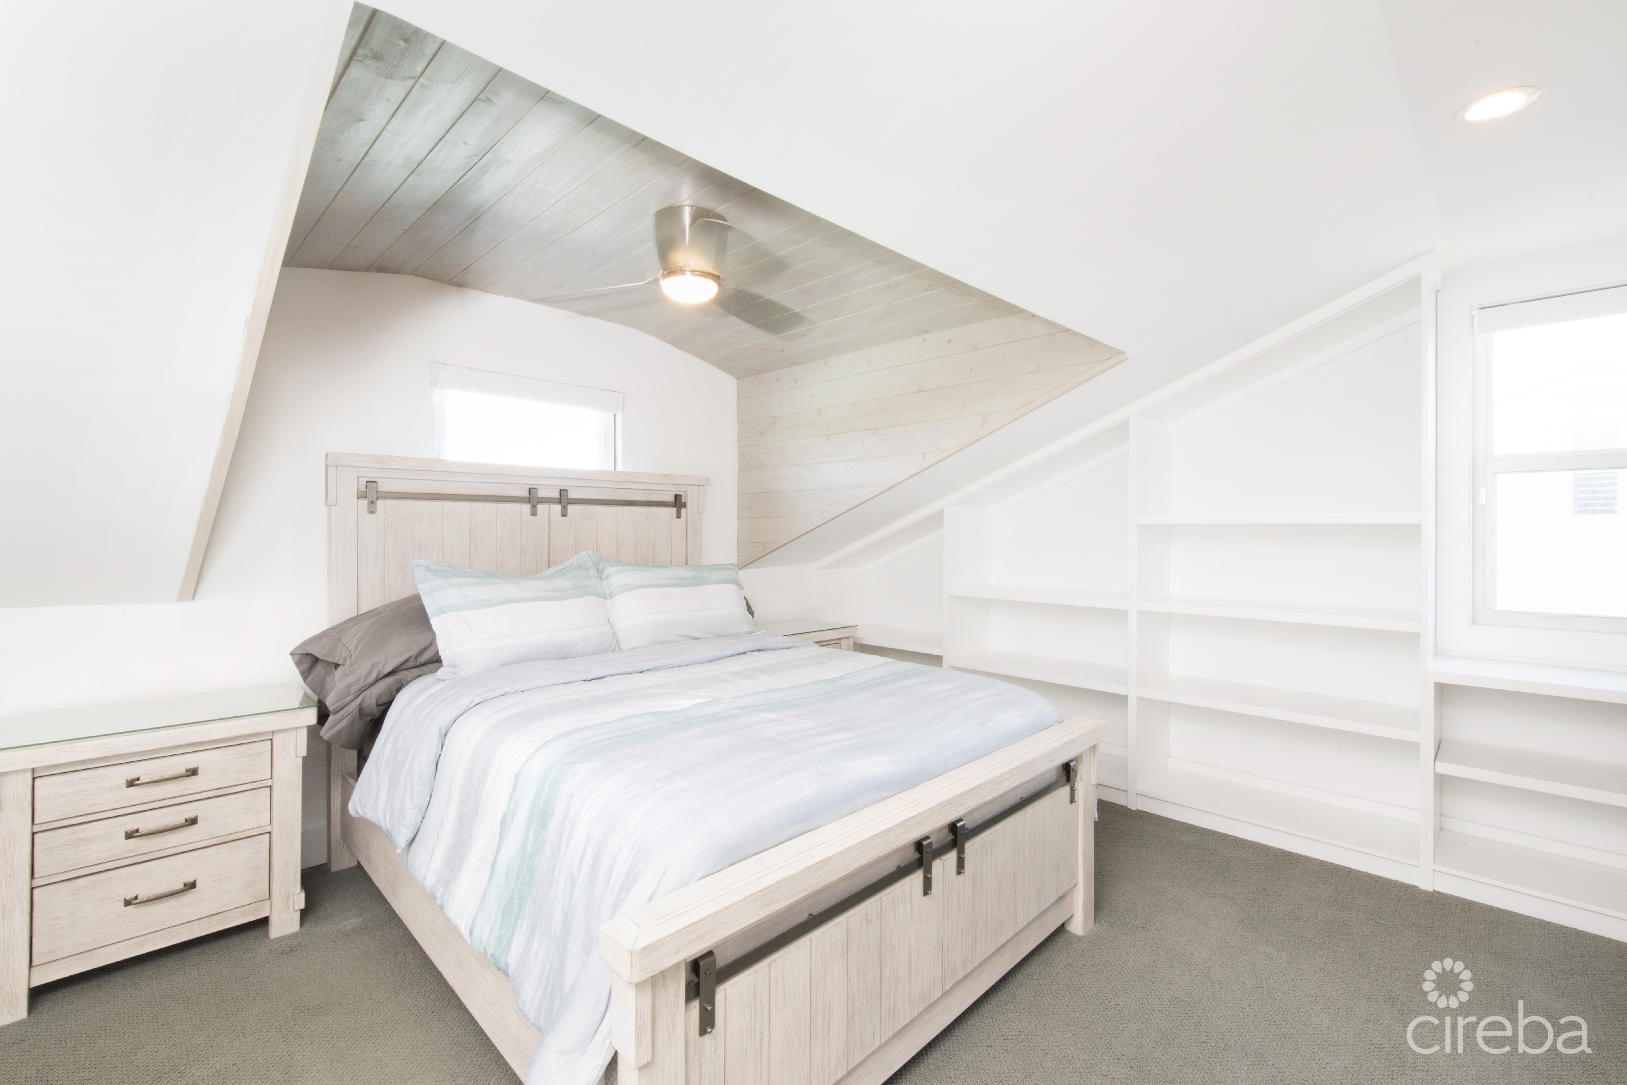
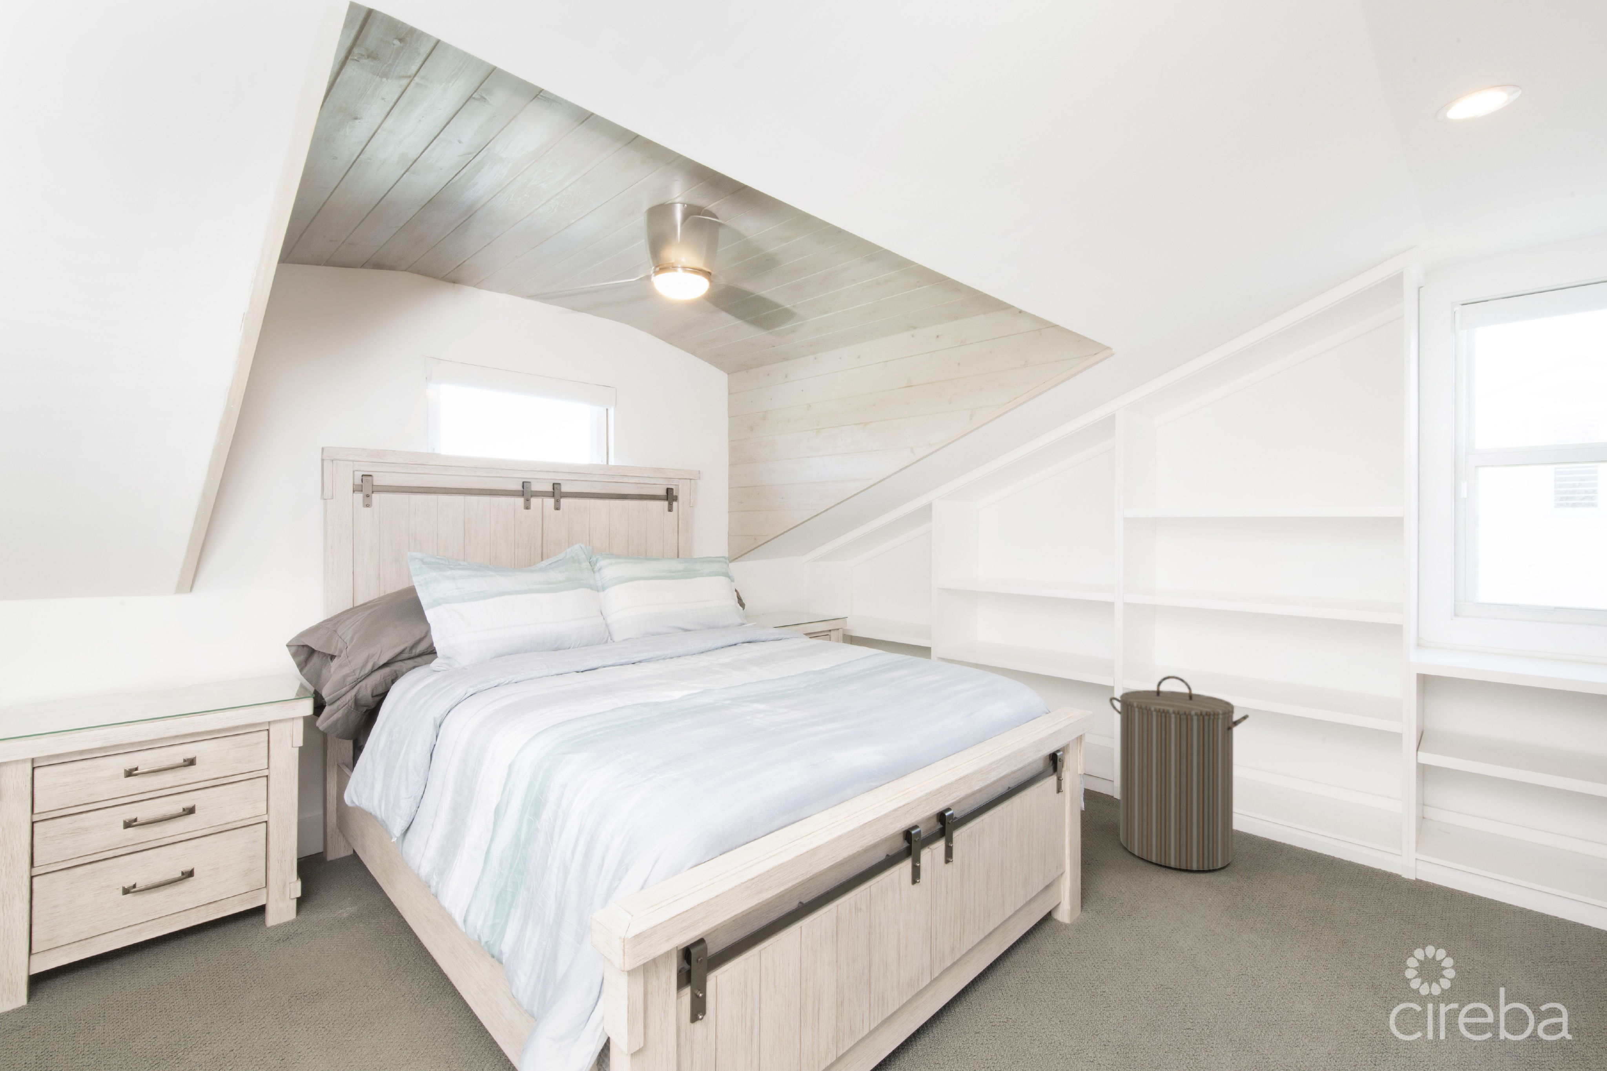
+ laundry hamper (1175, 763)
